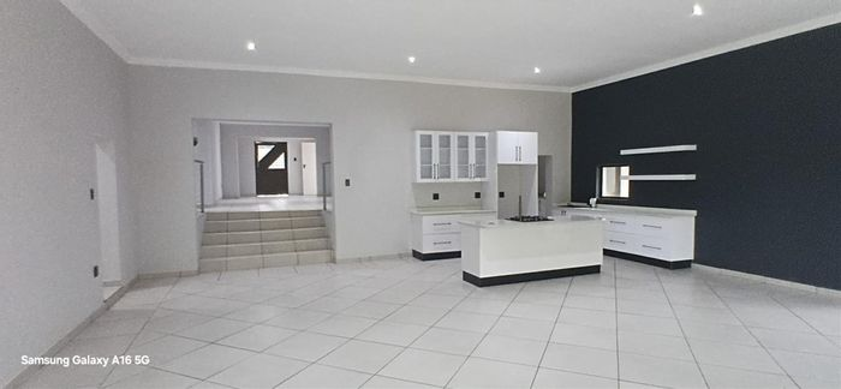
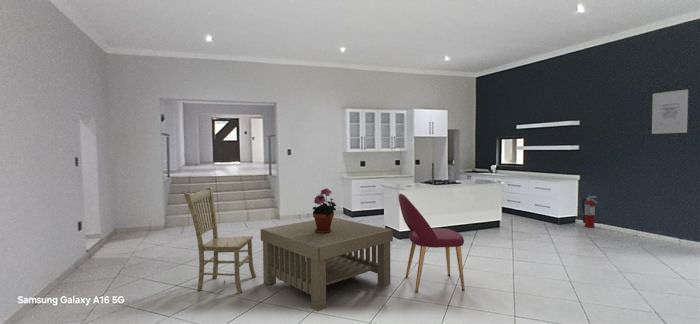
+ dining chair (430, 238)
+ wall art (669, 112)
+ potted plant (323, 209)
+ fire extinguisher (589, 210)
+ dining chair (222, 238)
+ coffee table (326, 256)
